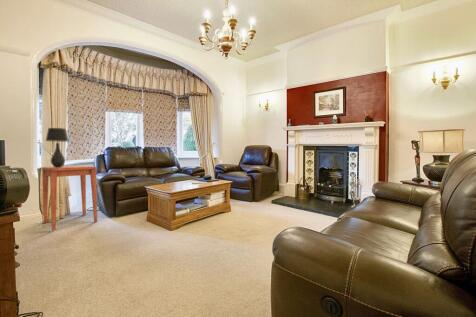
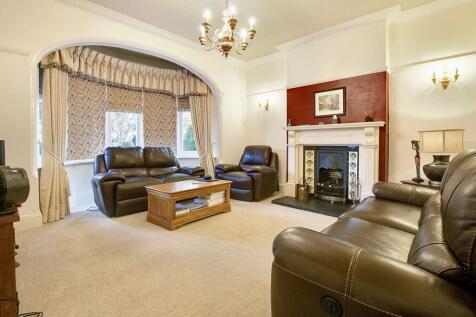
- side table (81, 194)
- table lamp (57, 148)
